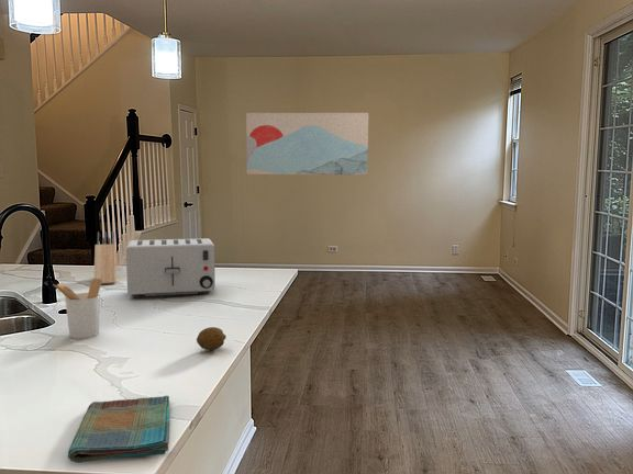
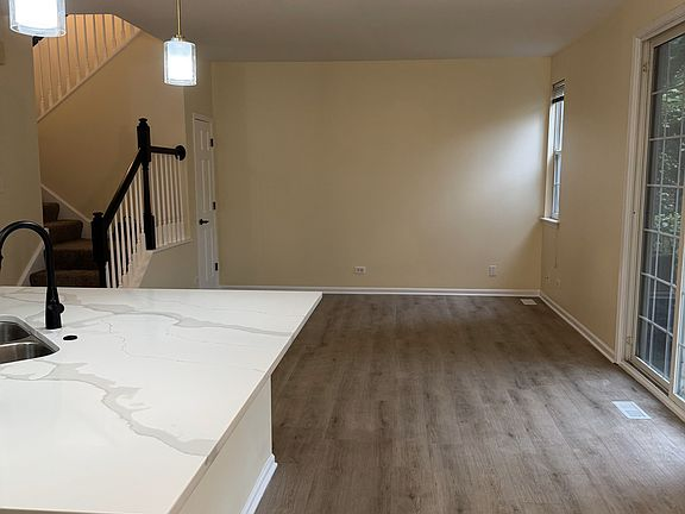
- fruit (211, 338)
- dish towel (124, 424)
- knife block (104, 256)
- toaster (170, 268)
- utensil holder (77, 307)
- wall art (307, 144)
